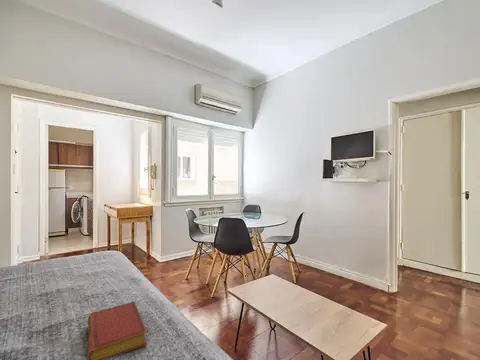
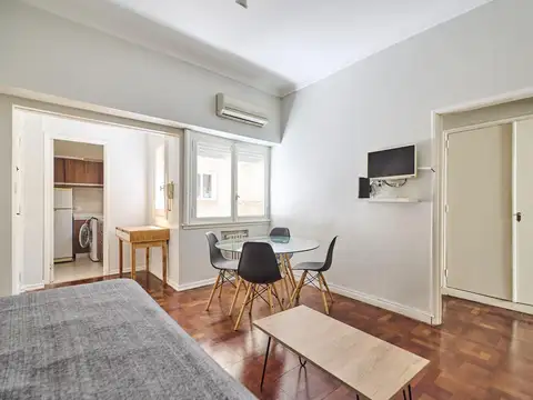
- book (115, 327)
